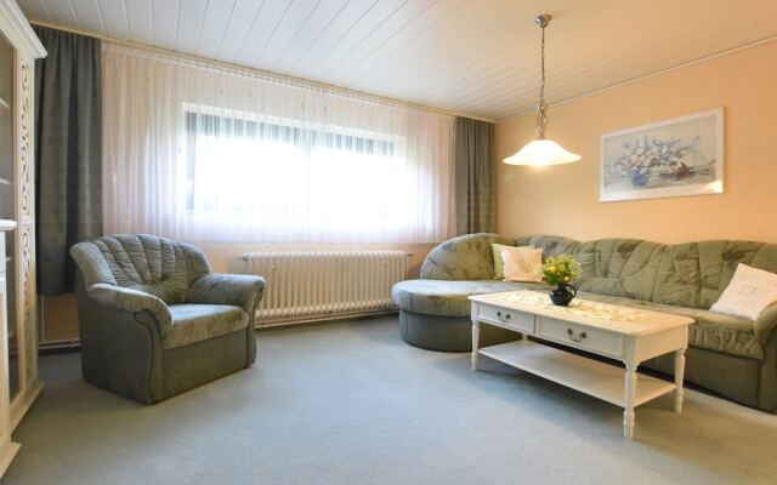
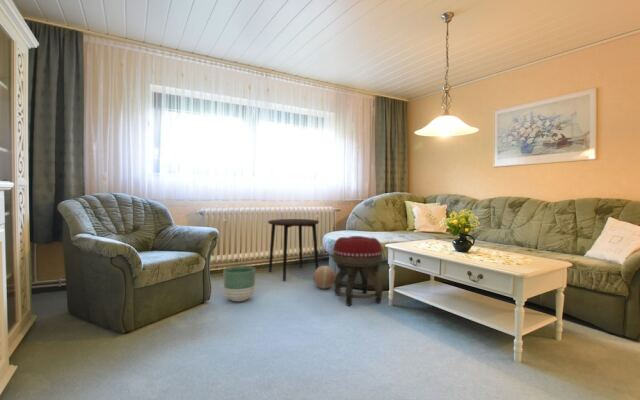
+ planter (239, 284)
+ ball (324, 277)
+ footstool (357, 267)
+ side table (299, 247)
